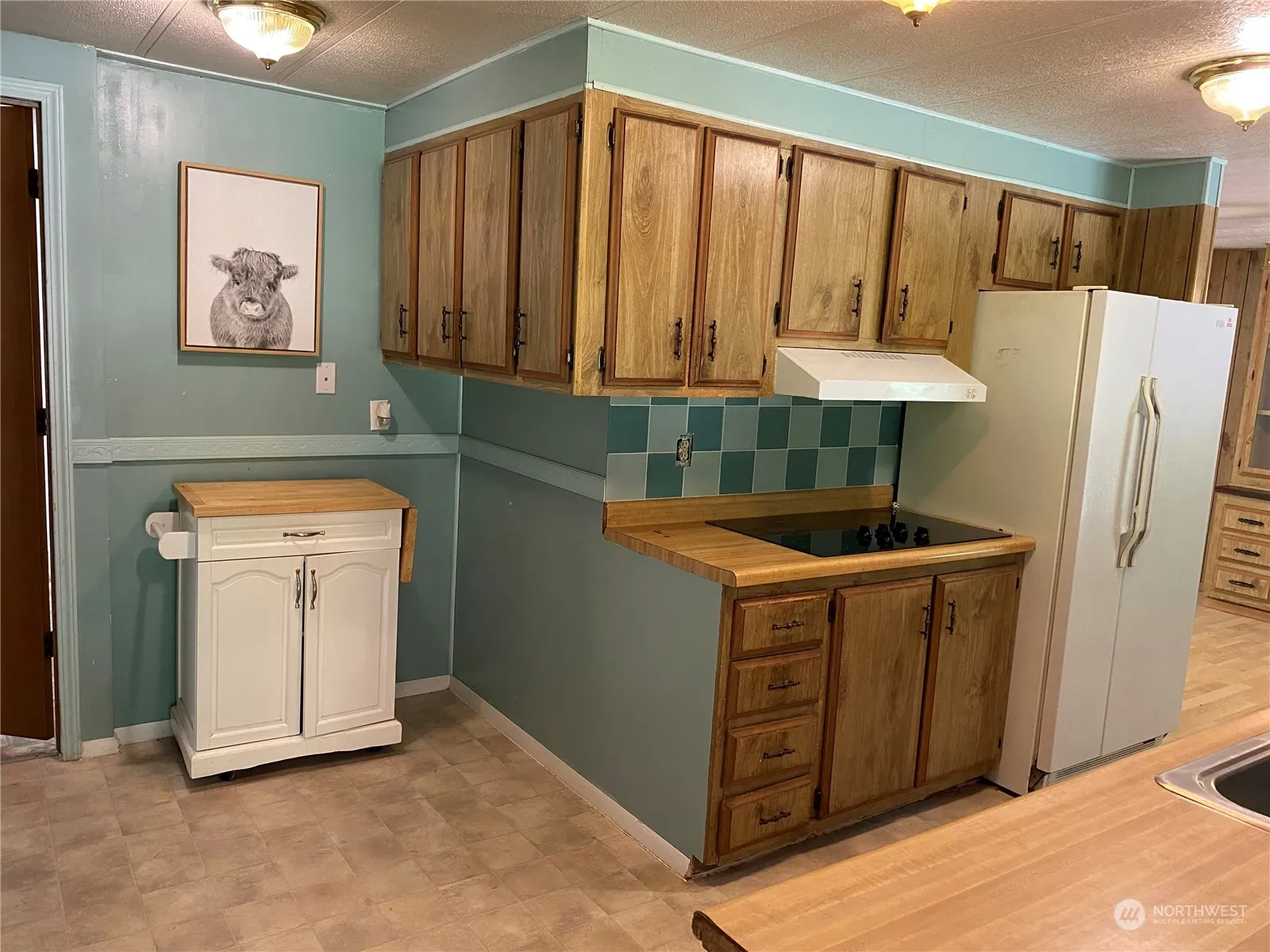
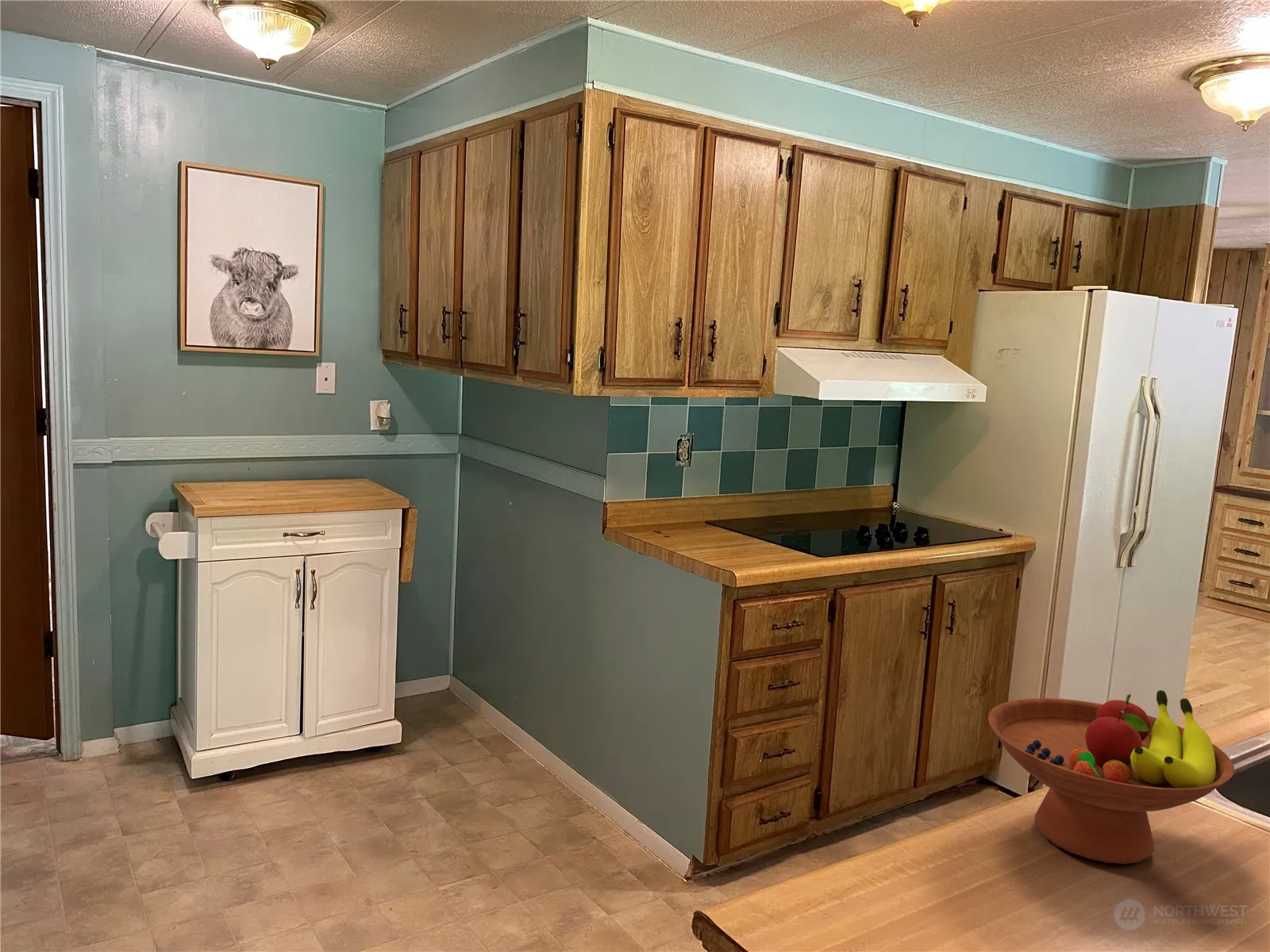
+ fruit bowl (1101, 769)
